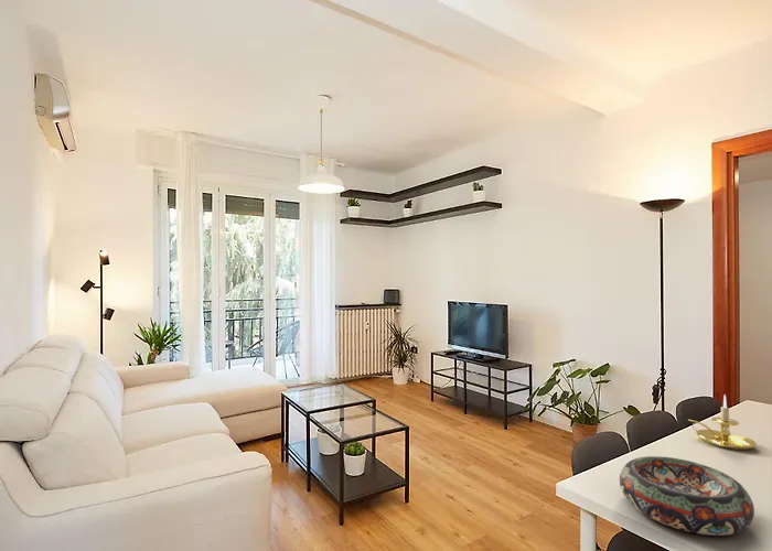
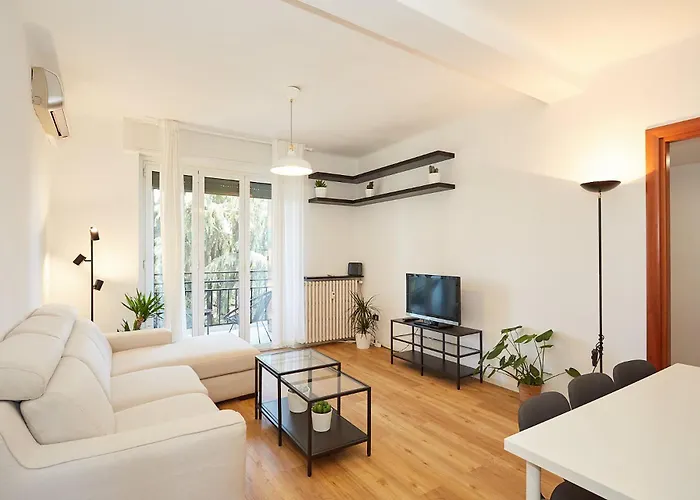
- decorative bowl (682, 491)
- candle holder (720, 418)
